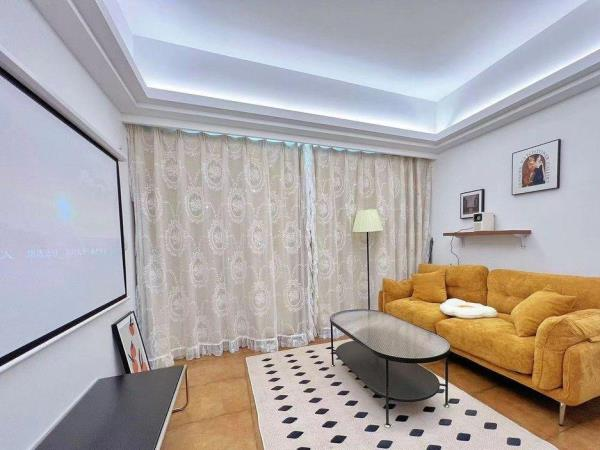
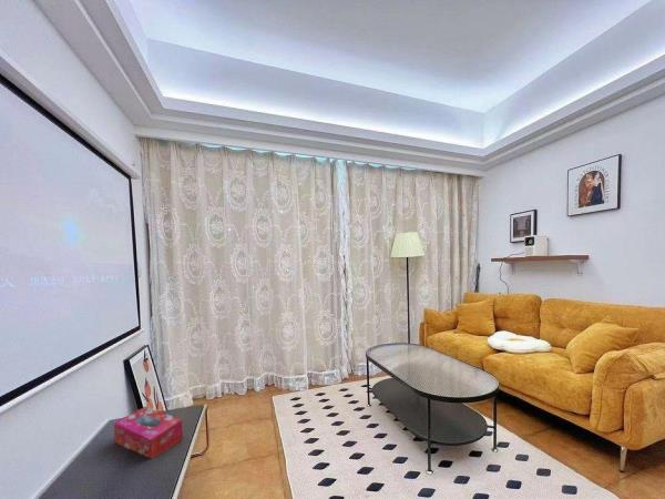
+ tissue box (149, 430)
